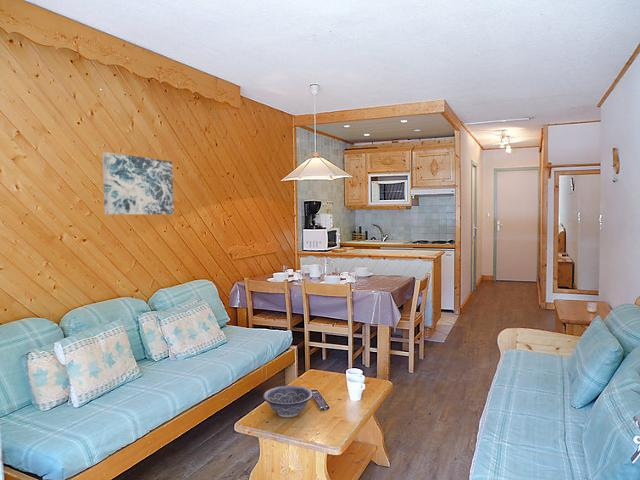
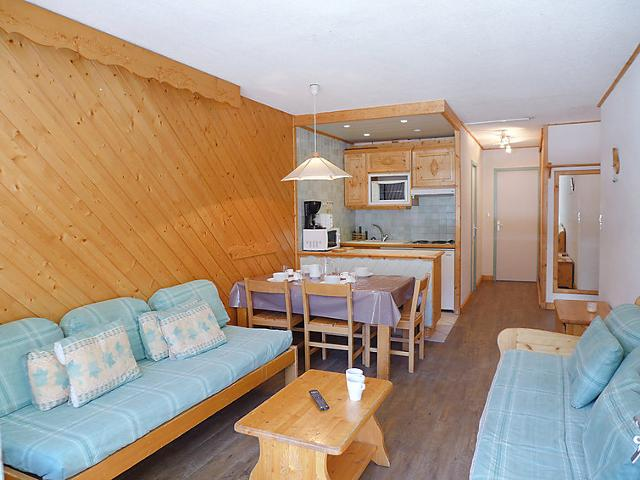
- wall art (140, 185)
- decorative bowl (288, 403)
